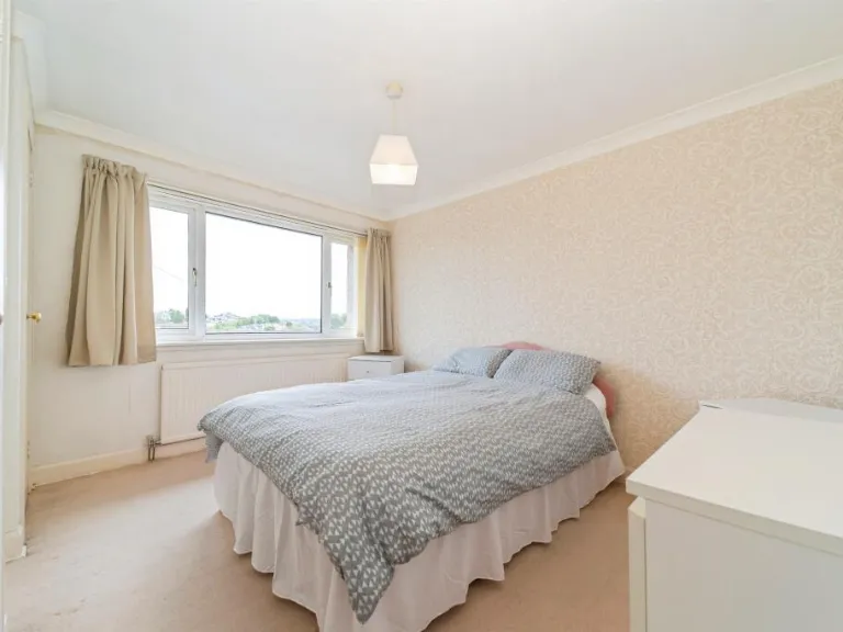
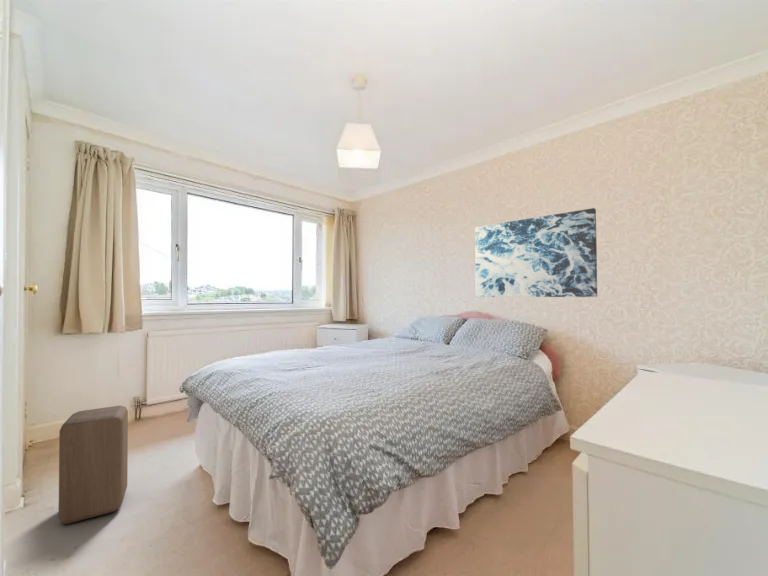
+ wall art (528, 257)
+ stool (95, 460)
